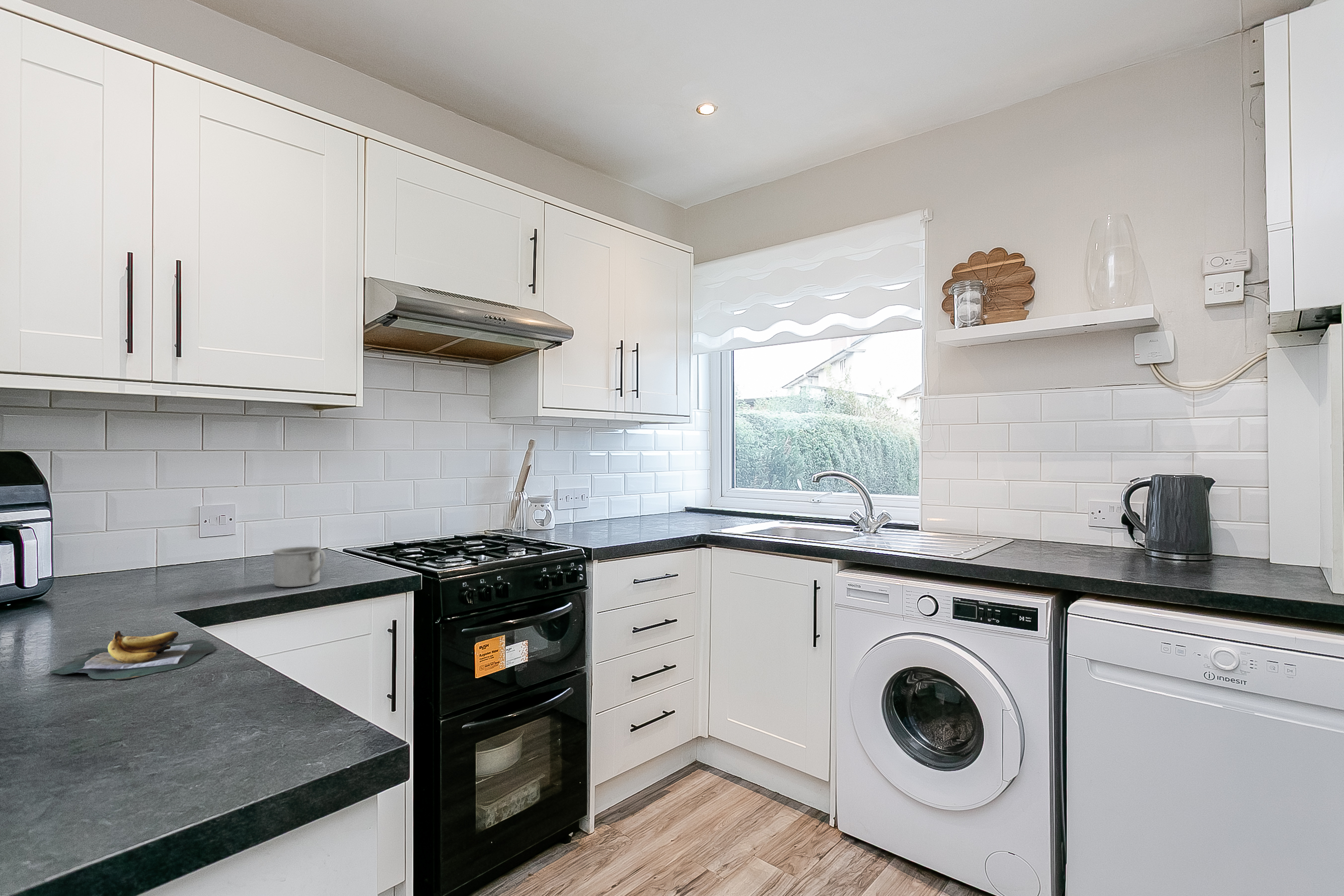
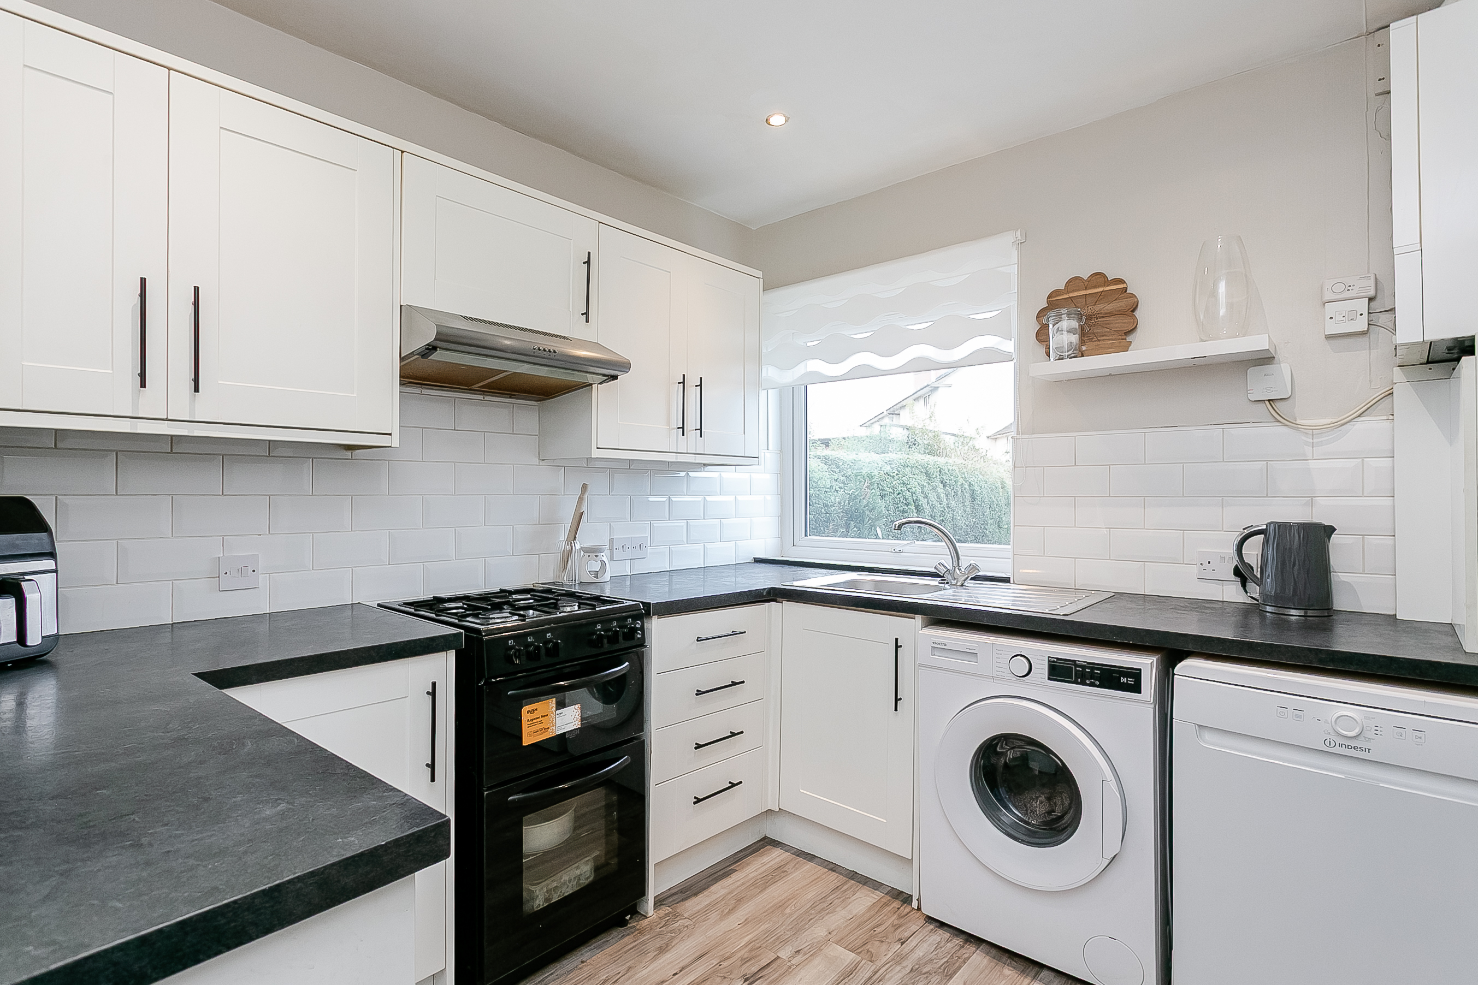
- mug (300, 566)
- banana bunch (138, 644)
